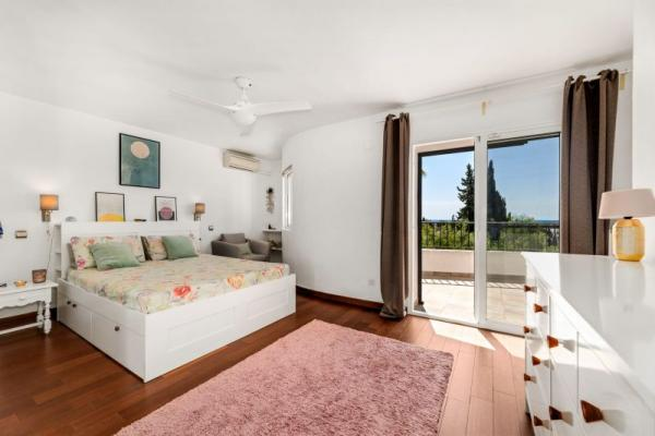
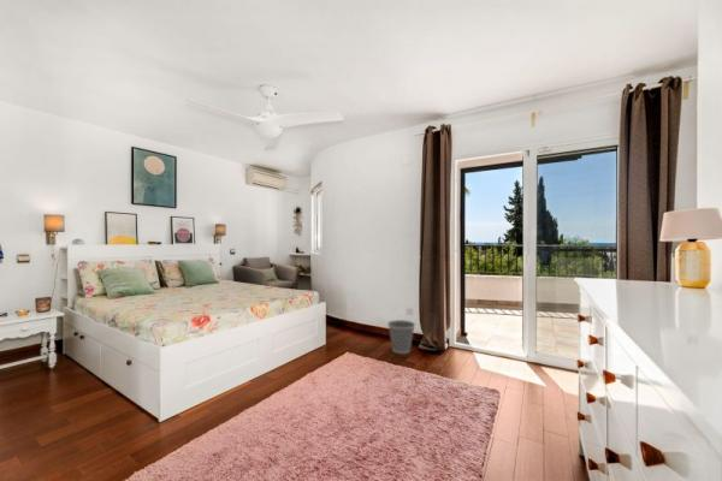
+ wastebasket (401, 337)
